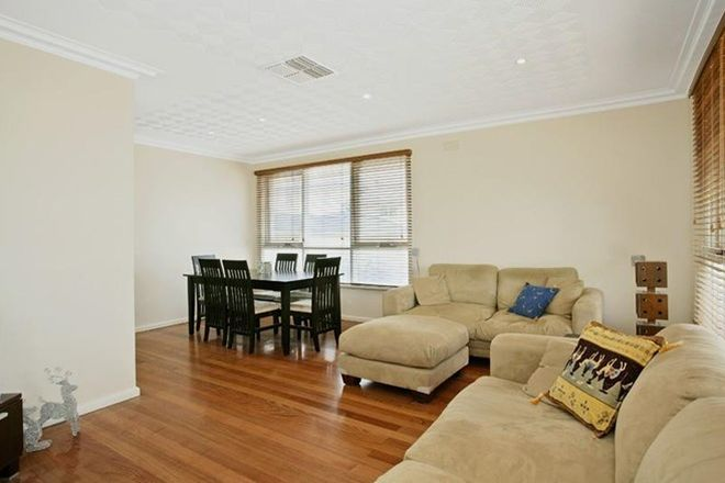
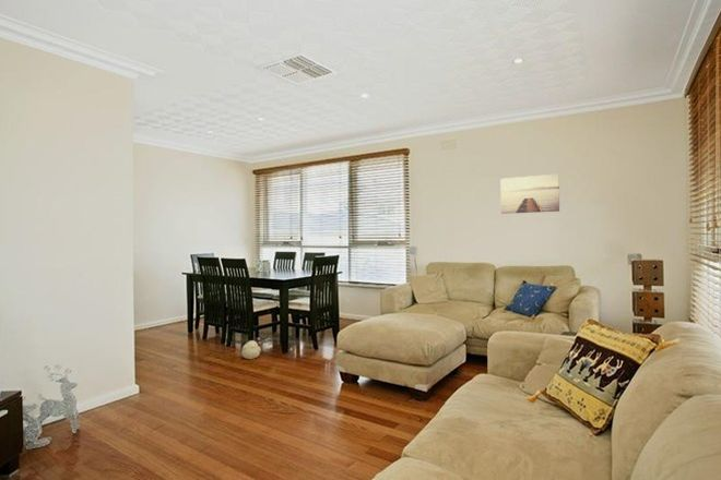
+ plush toy (251, 347)
+ wall art (529, 194)
